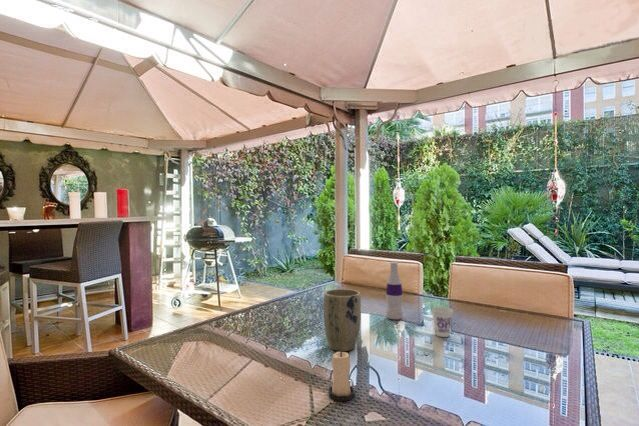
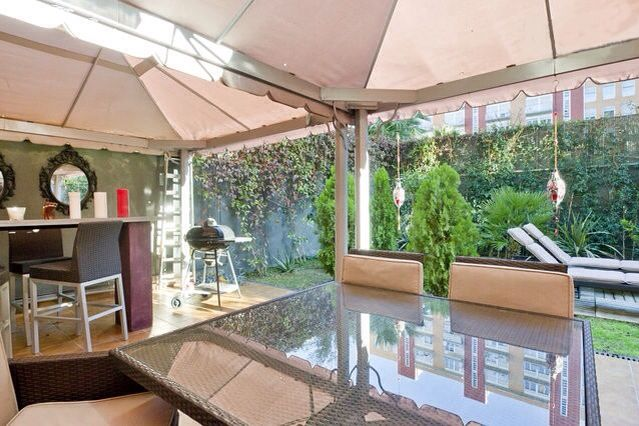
- bottle (394, 289)
- candle (341, 372)
- cup (442, 321)
- plant pot (342, 319)
